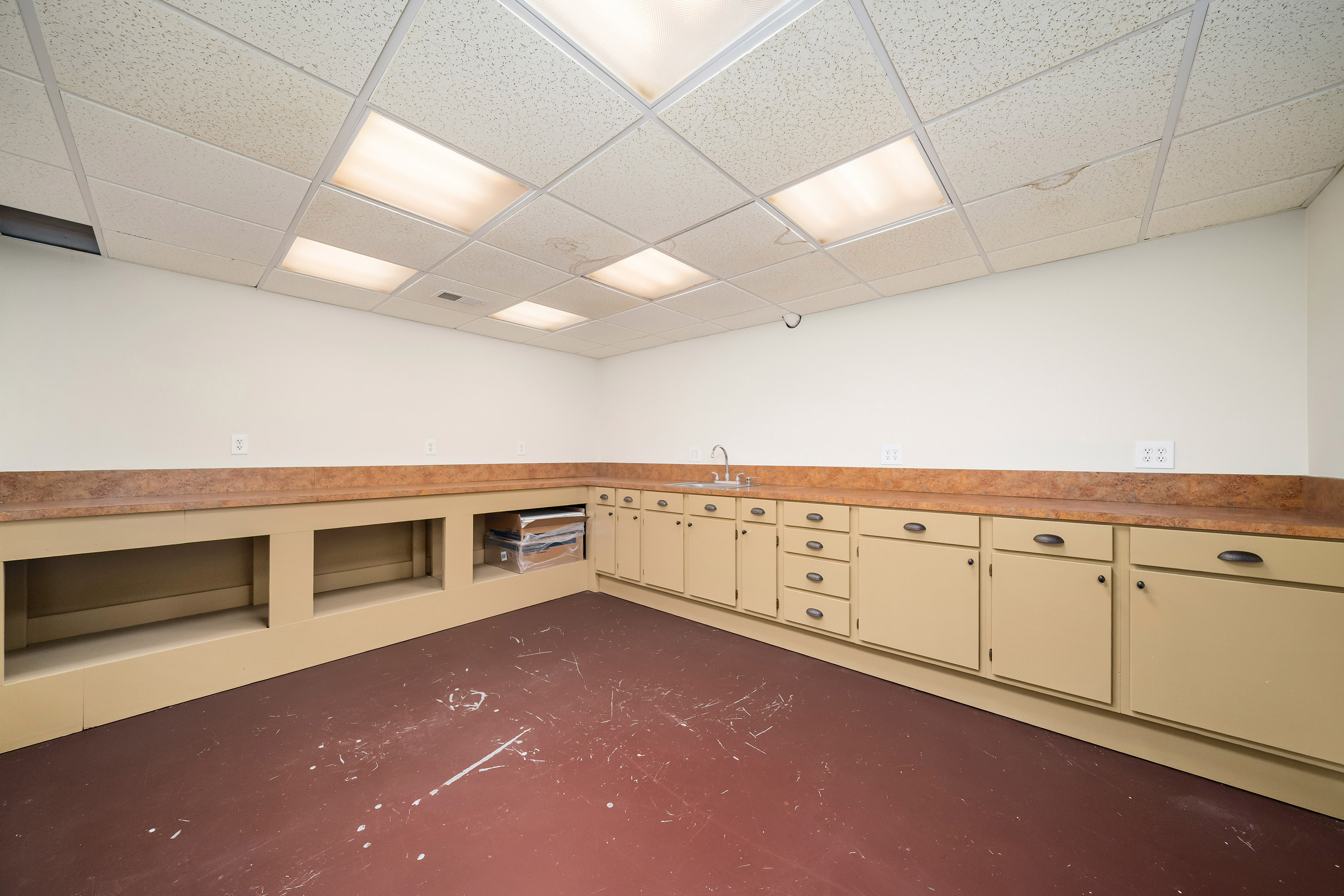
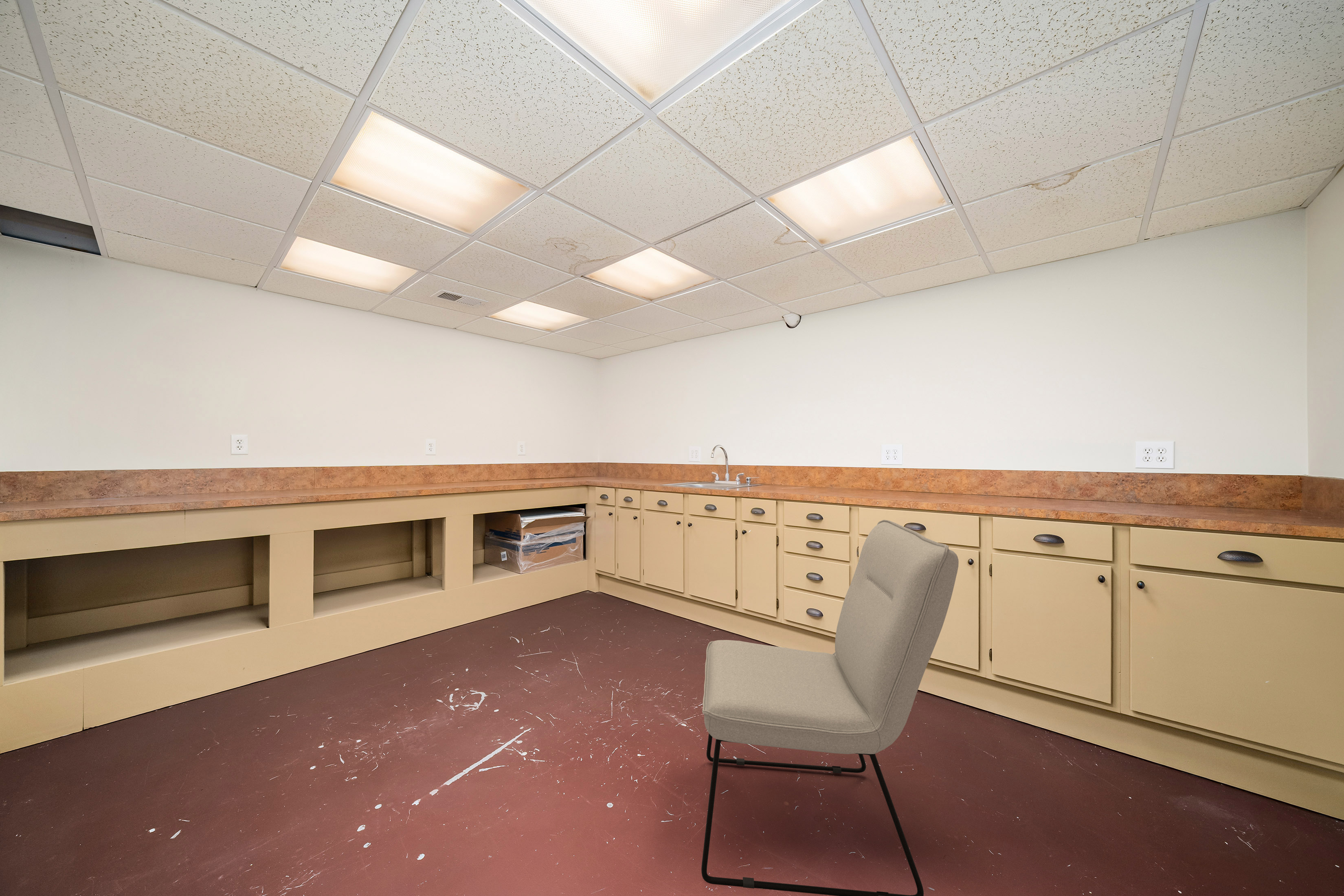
+ chair (812, 674)
